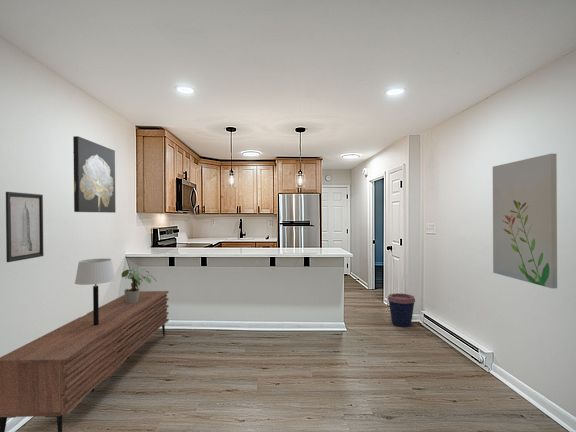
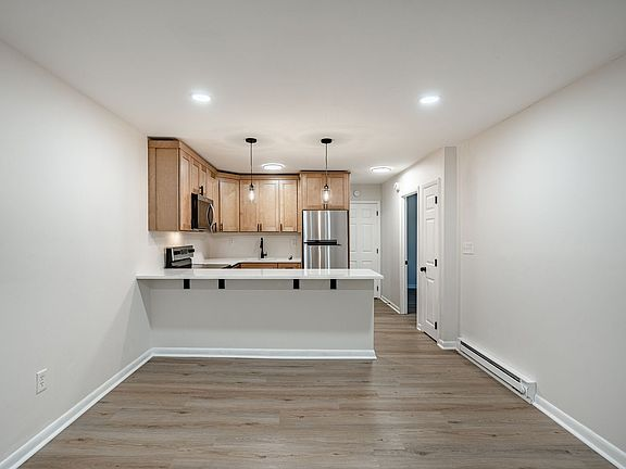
- wall art (25, 226)
- coffee cup (401, 310)
- potted plant (136, 284)
- wall art (521, 220)
- table lamp (95, 292)
- sideboard (108, 344)
- wall art (96, 178)
